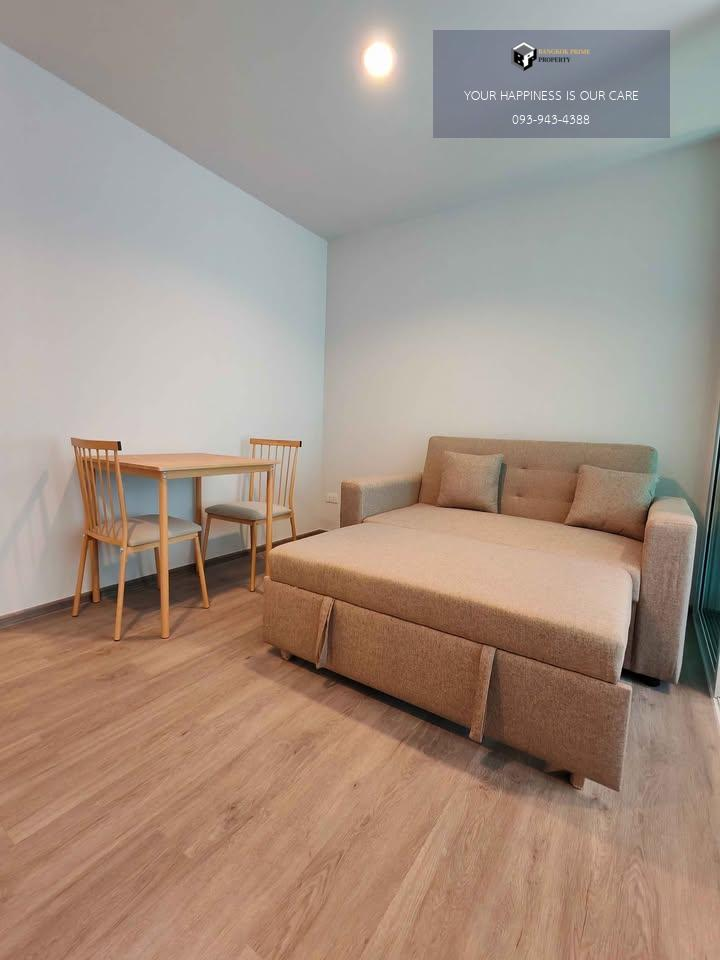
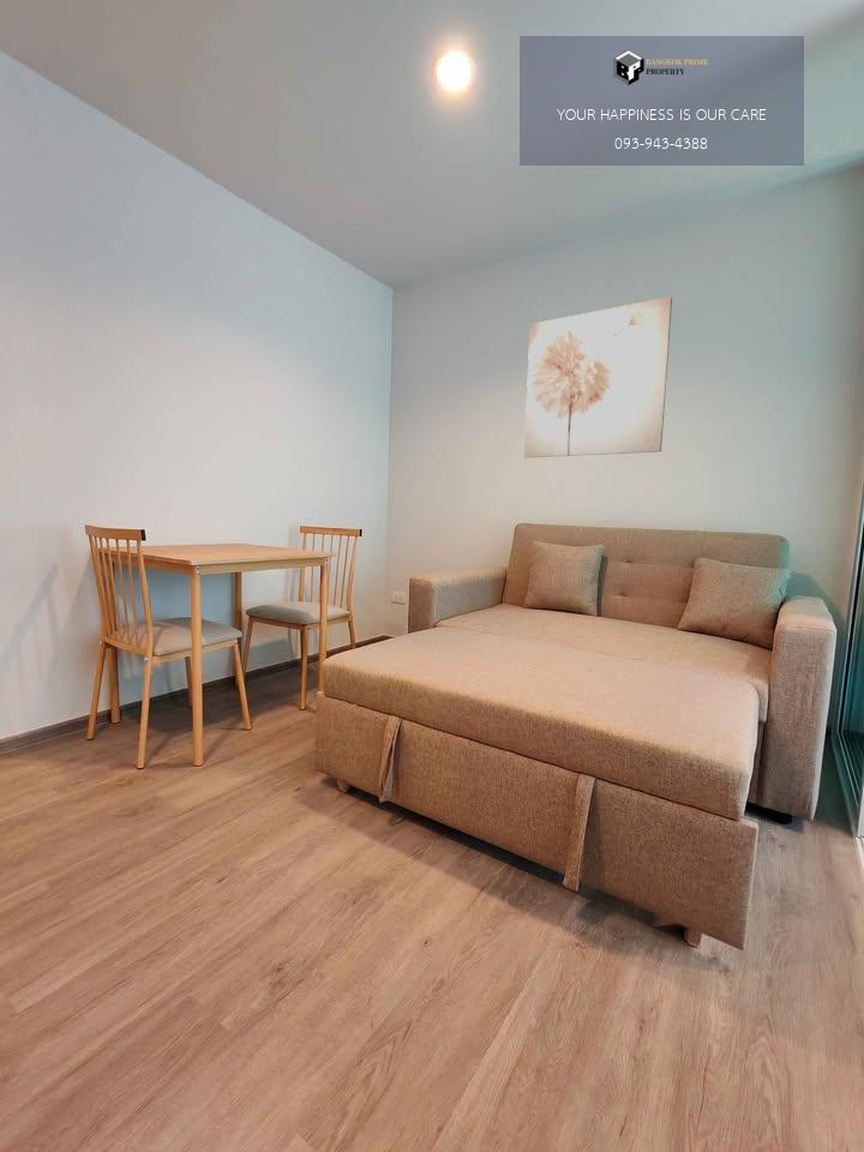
+ wall art (592, 384)
